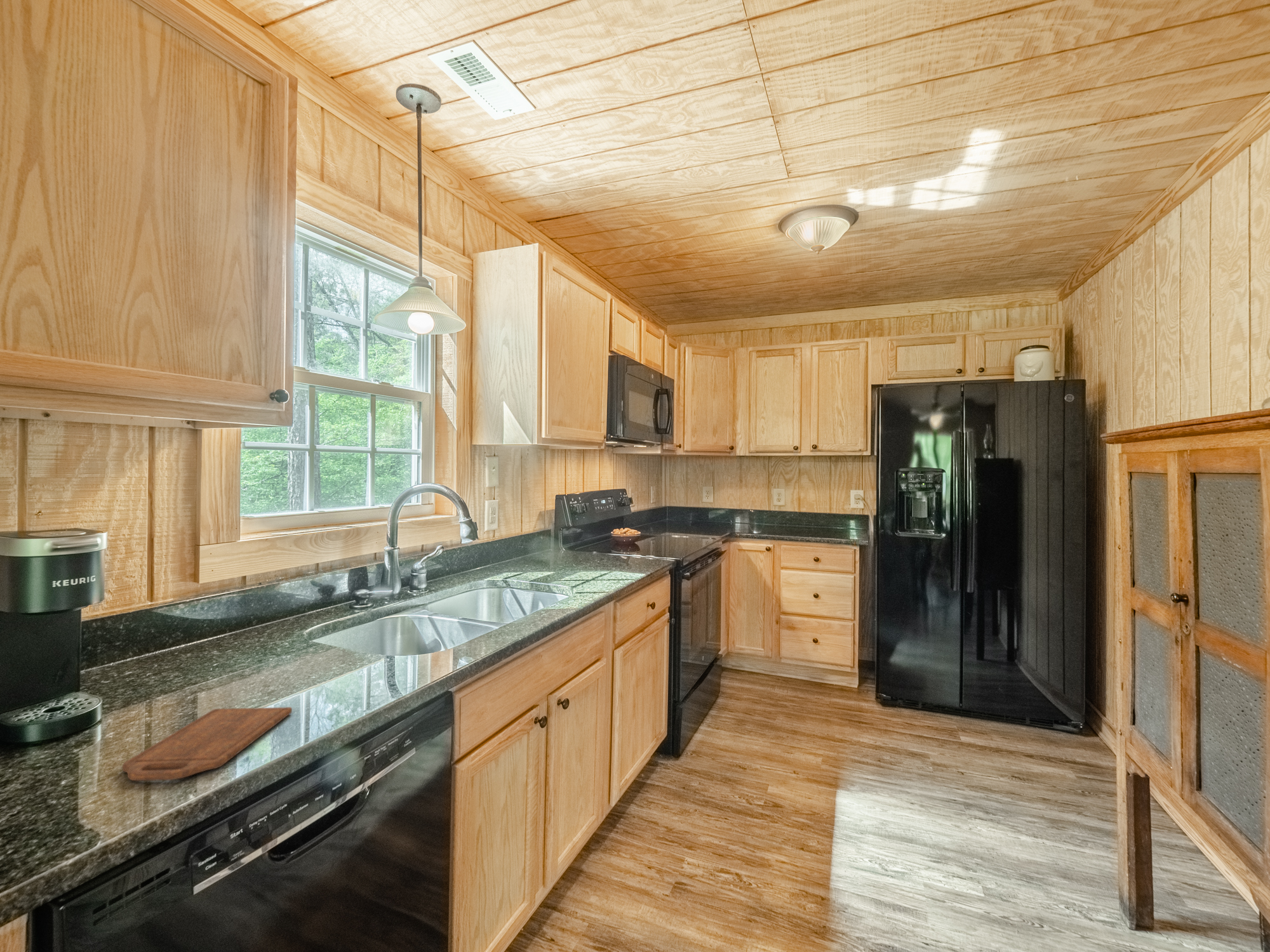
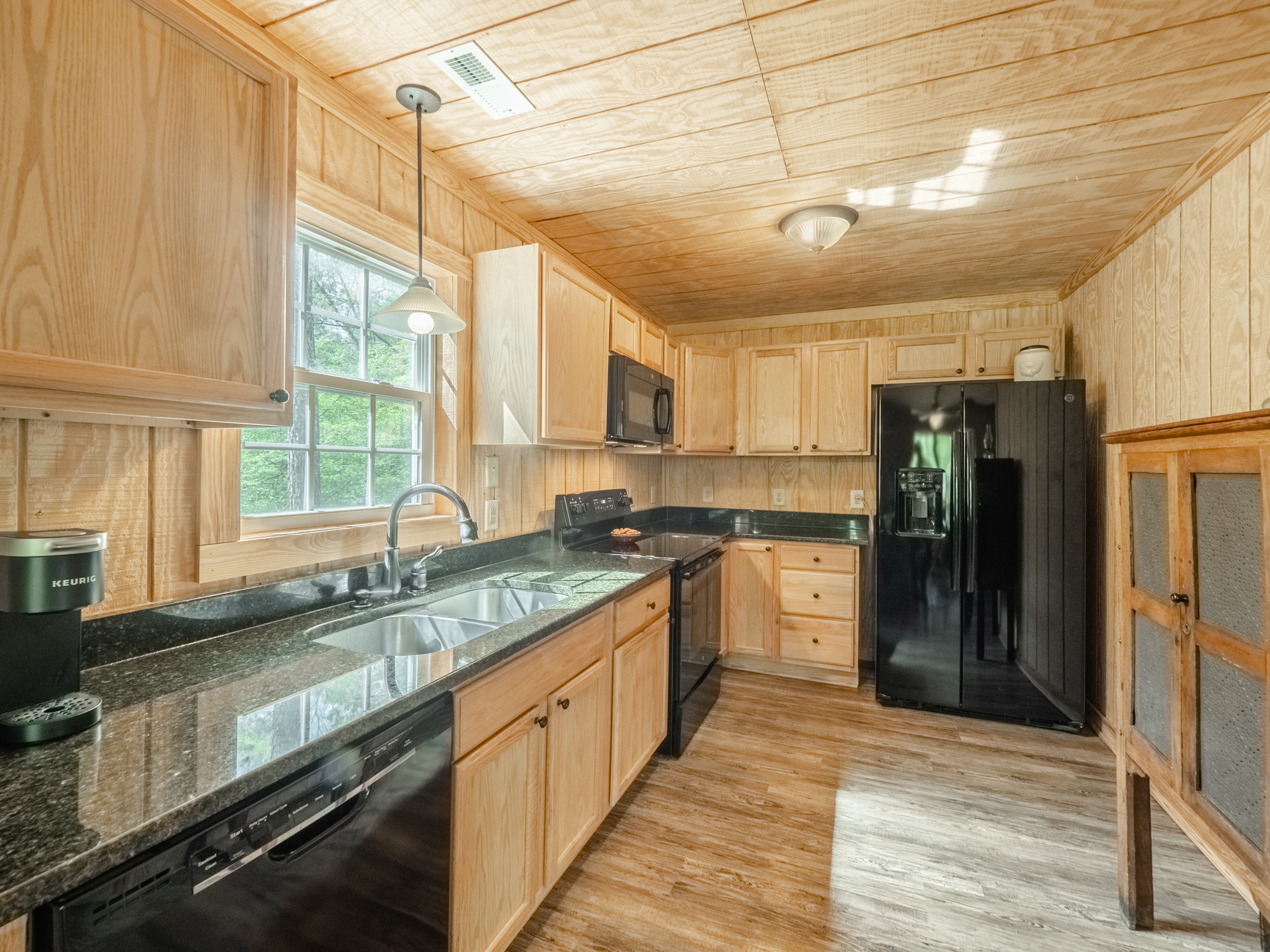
- cutting board (210, 739)
